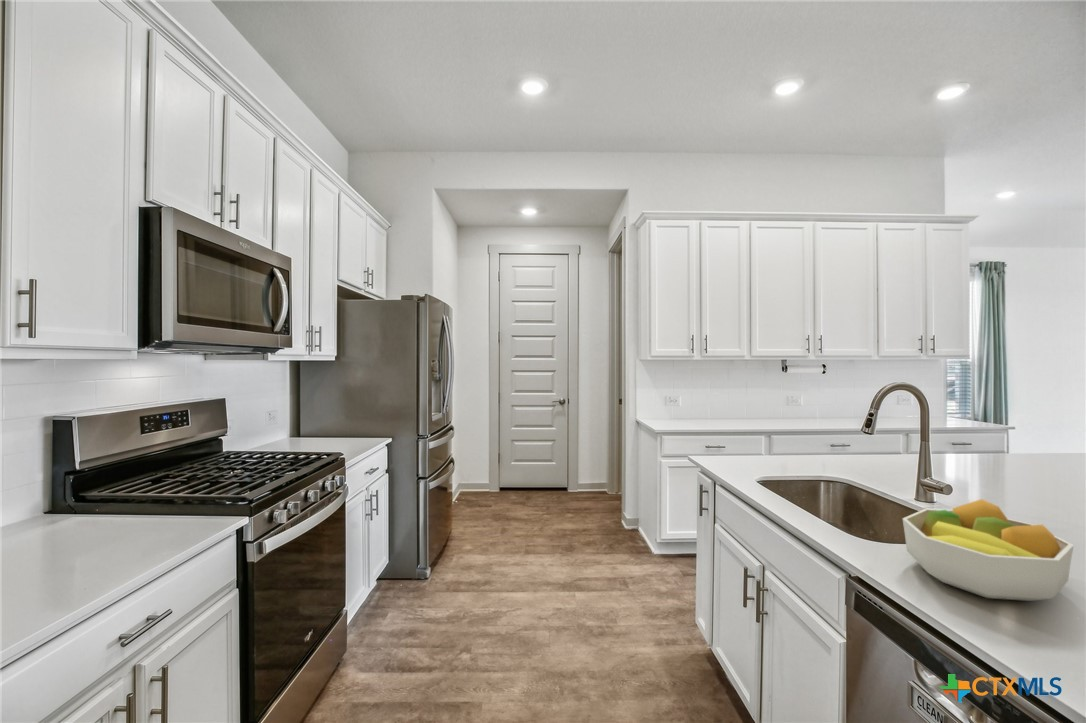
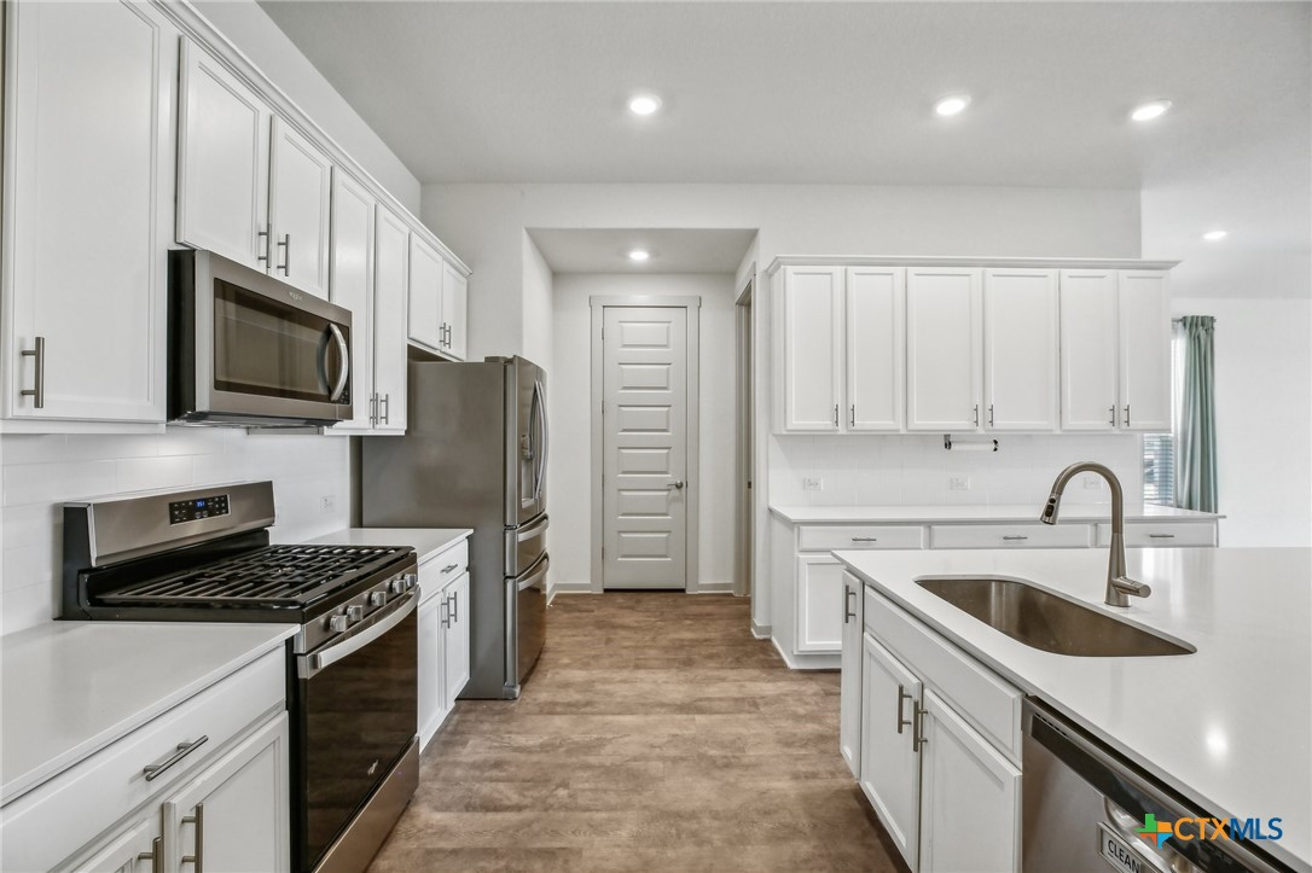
- fruit bowl (981, 543)
